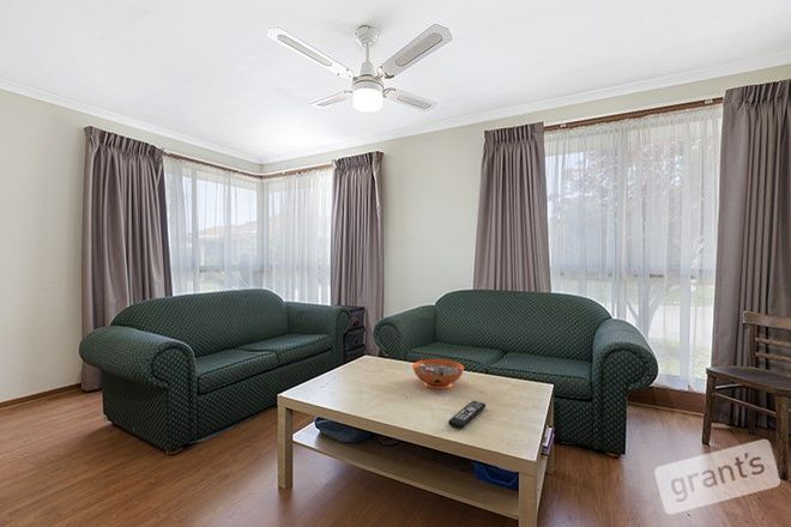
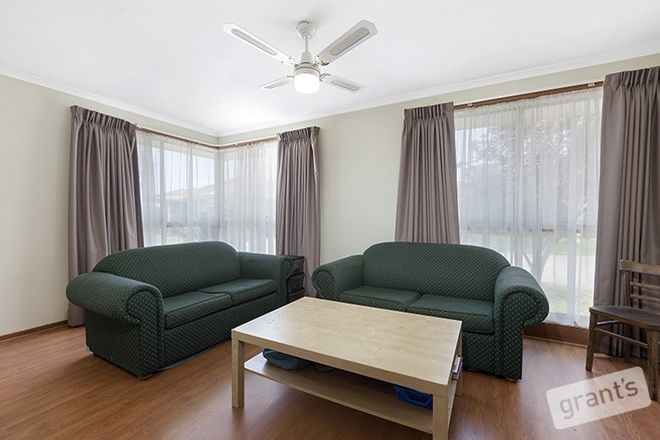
- remote control (467, 413)
- decorative bowl (437, 375)
